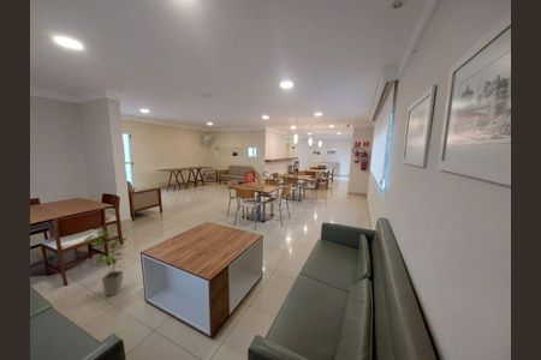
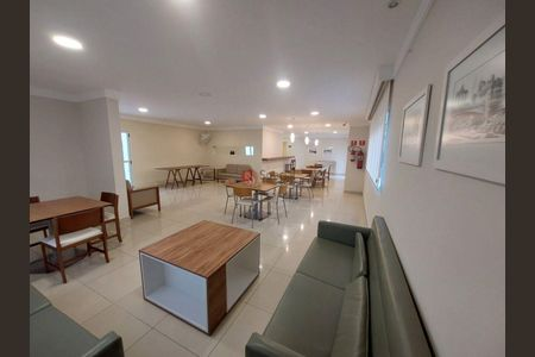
- house plant (107, 263)
